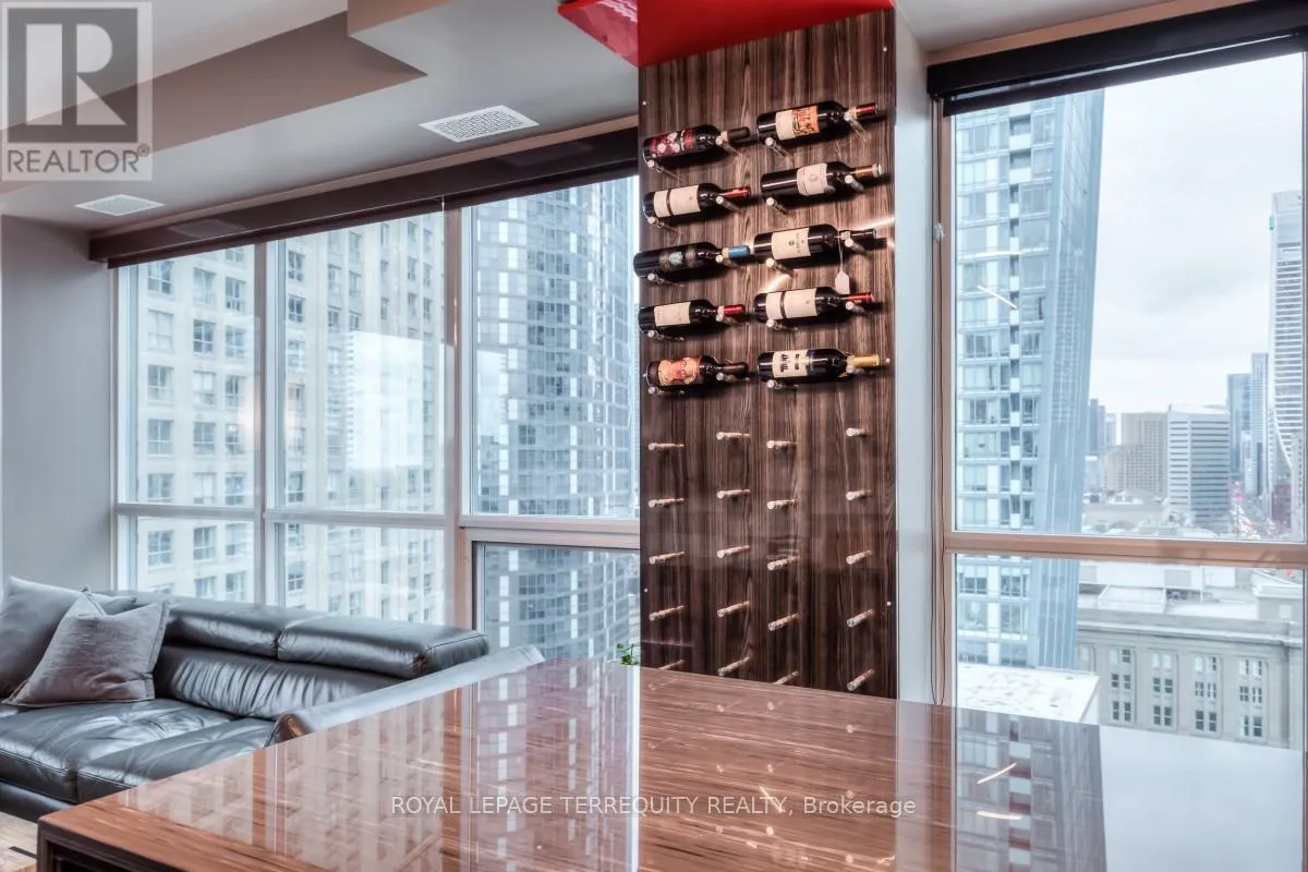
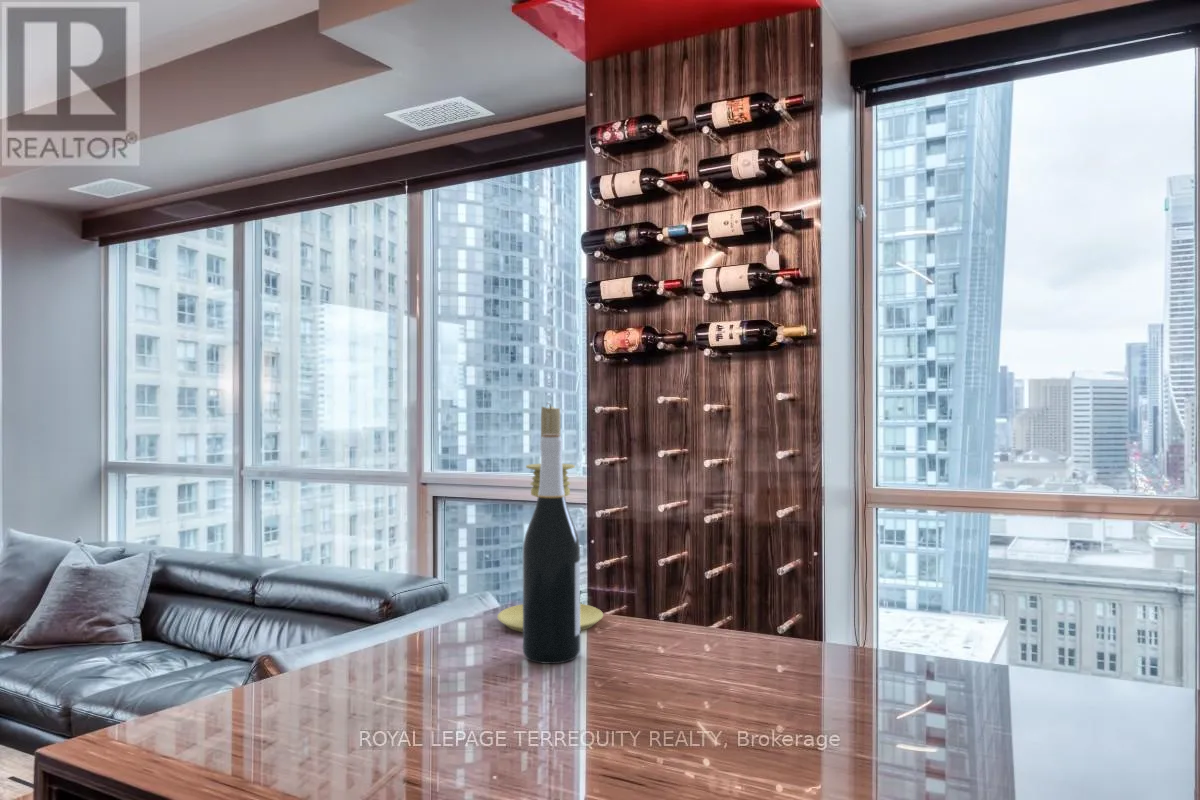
+ candle holder (537, 496)
+ wine bottle (551, 544)
